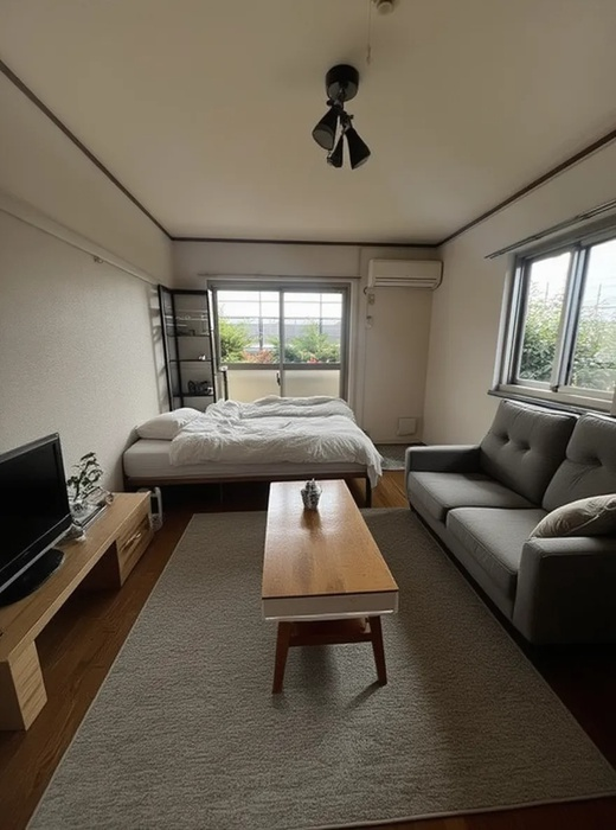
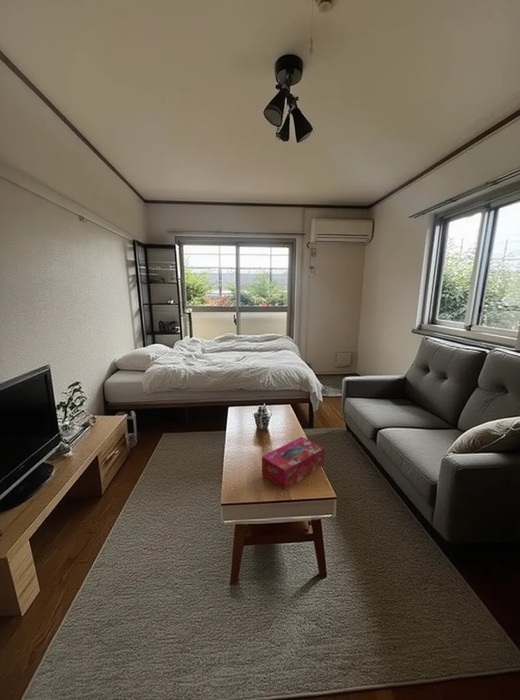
+ tissue box (293, 461)
